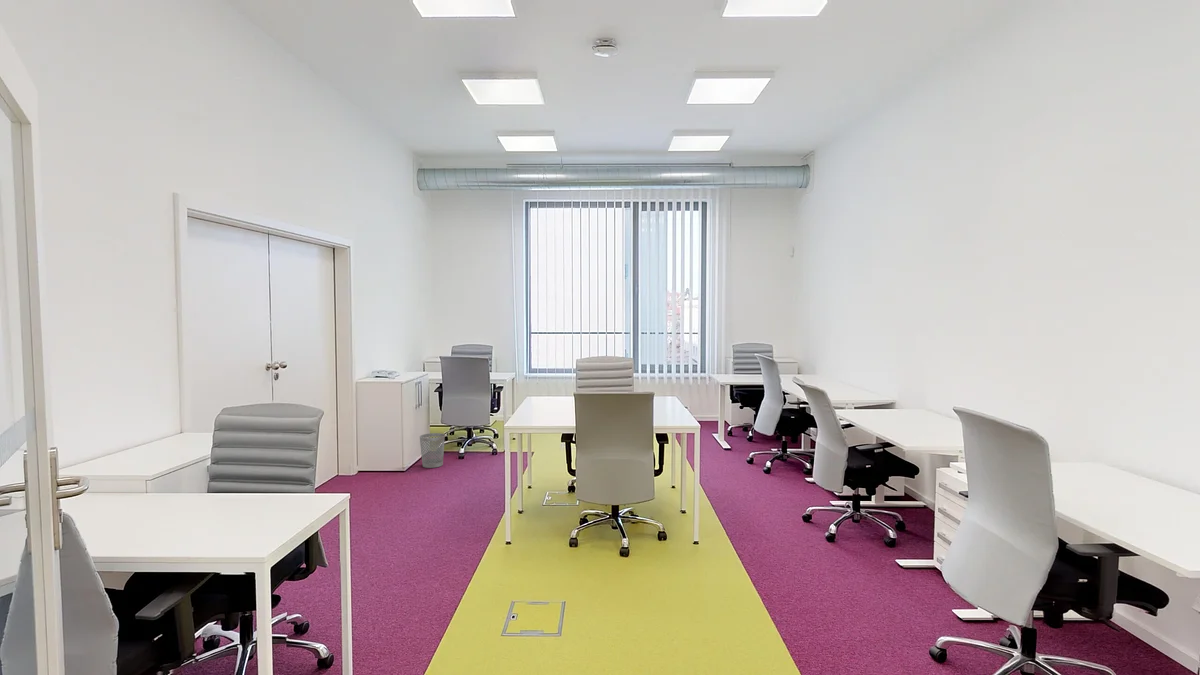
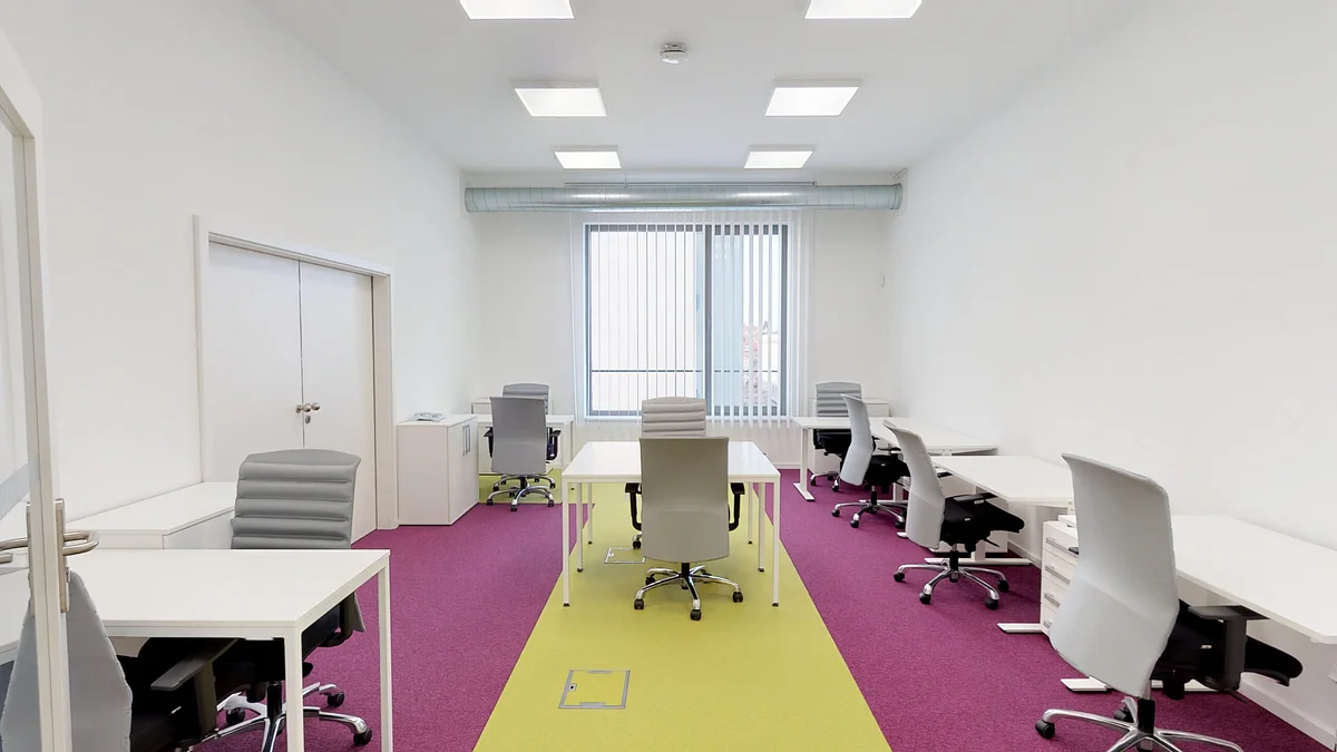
- wastebasket (432, 449)
